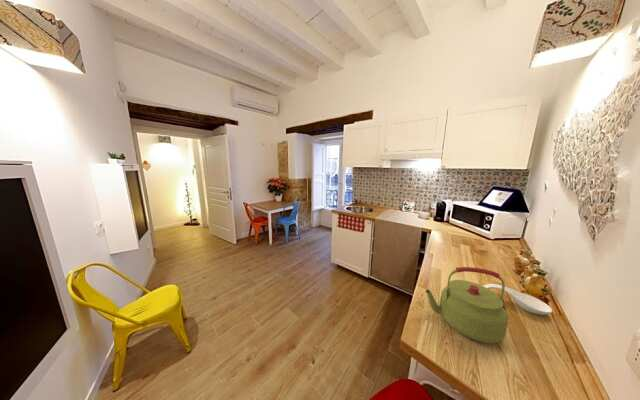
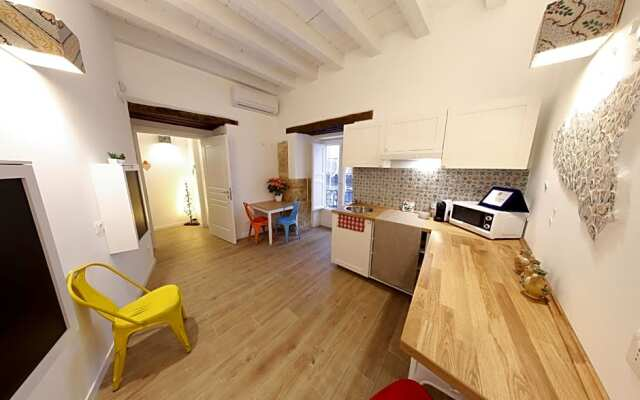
- kettle (463, 294)
- spoon rest (514, 297)
